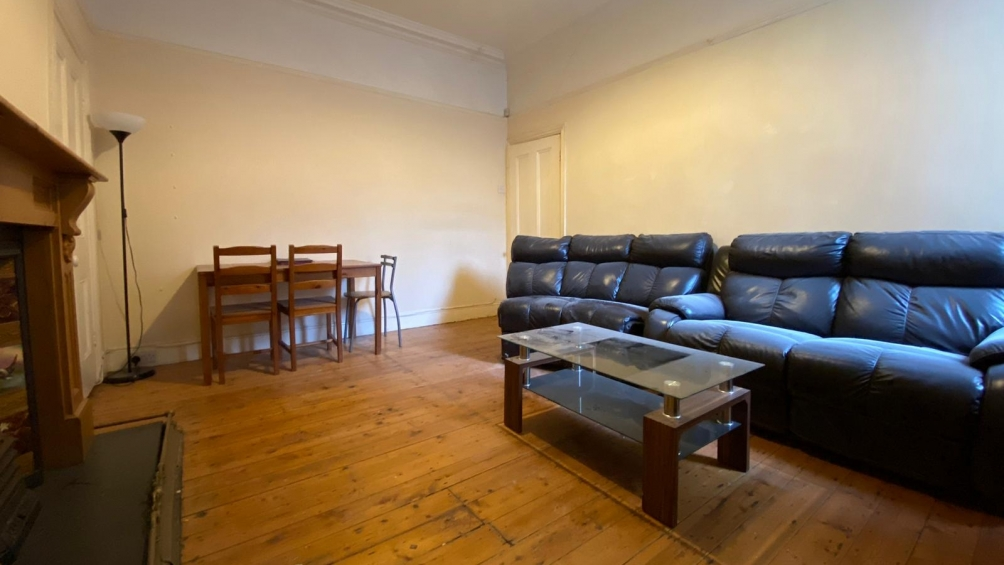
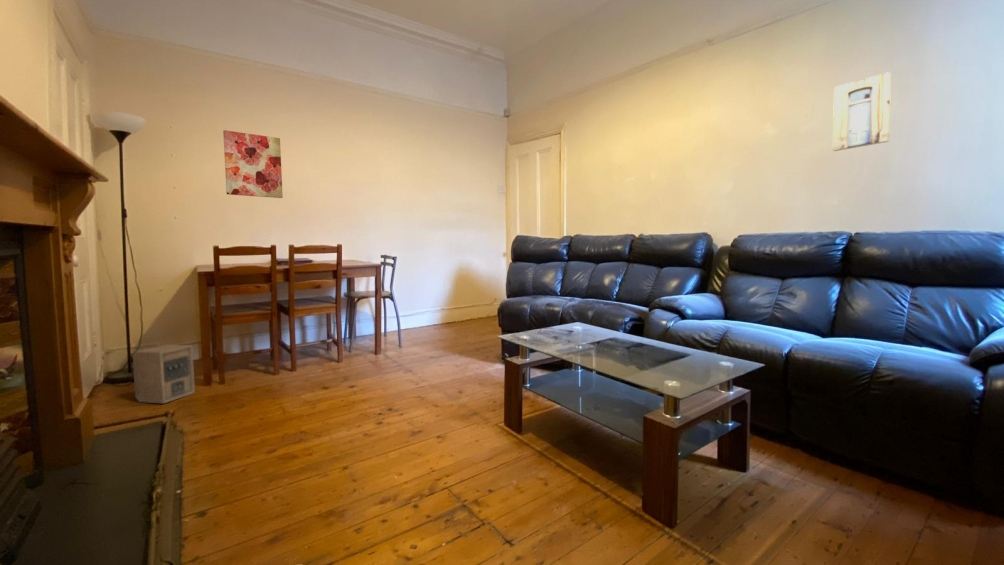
+ speaker (163, 372)
+ wall art (860, 113)
+ wall art (254, 165)
